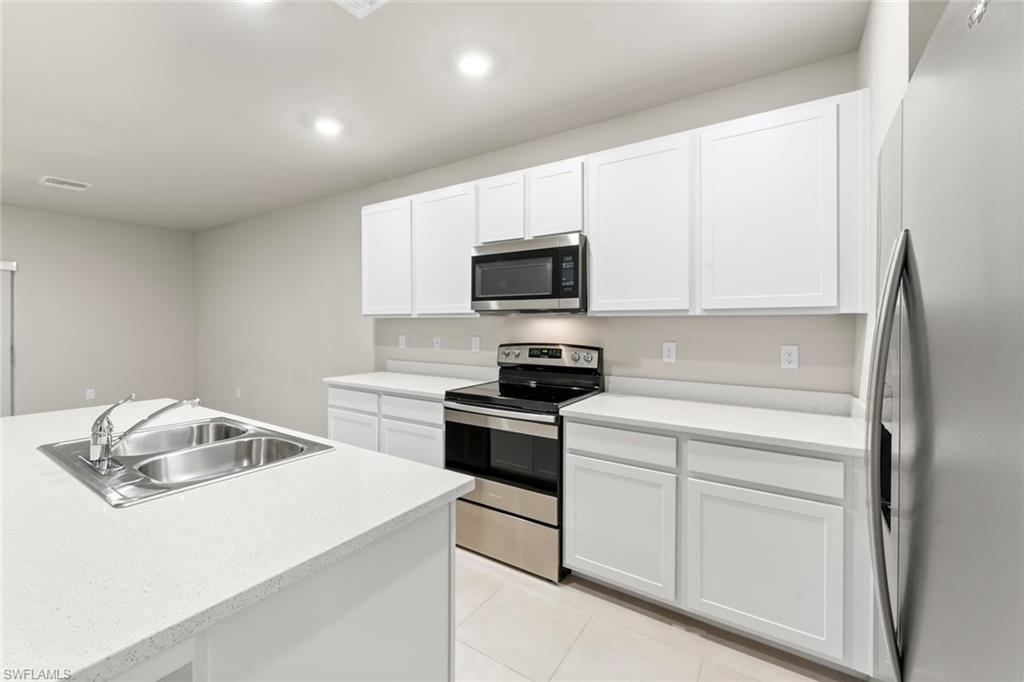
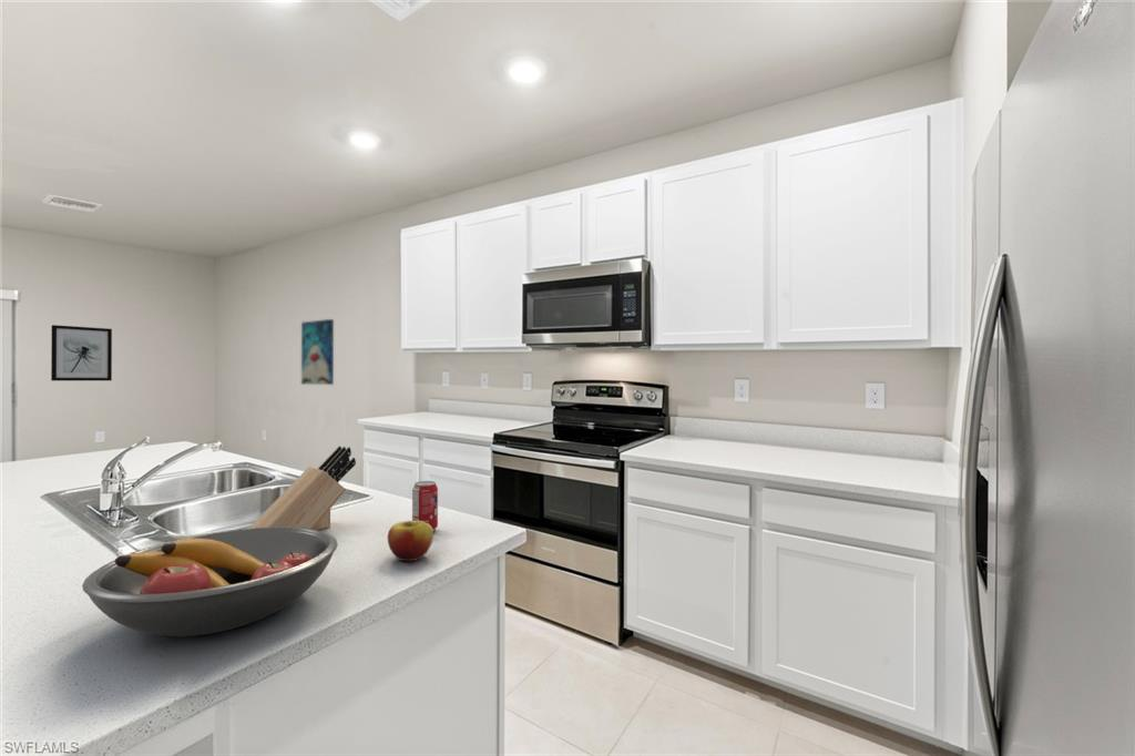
+ beverage can (425, 507)
+ wall art (82, 354)
+ fruit bowl (224, 576)
+ apple (410, 539)
+ knife block (304, 490)
+ wall art (317, 353)
